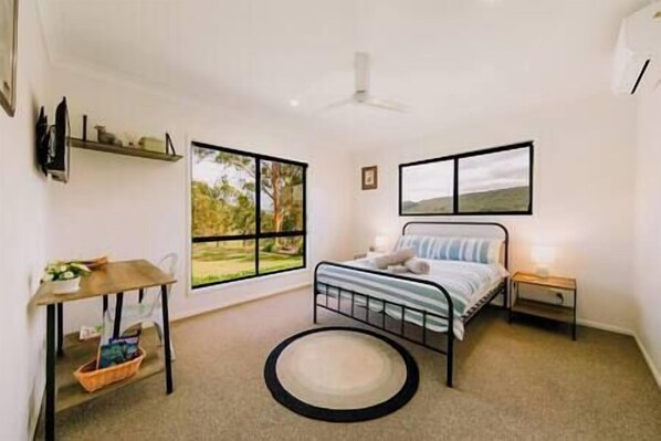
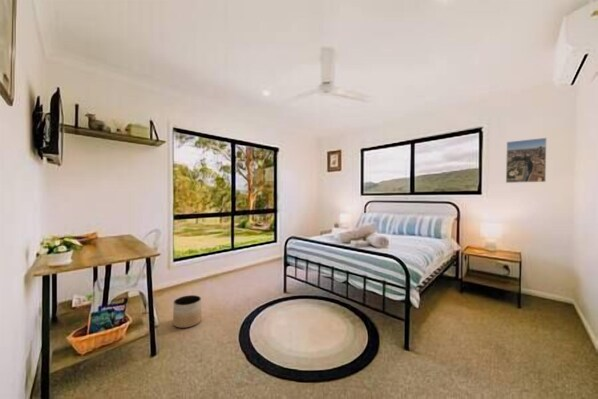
+ planter (187, 311)
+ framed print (525, 161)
